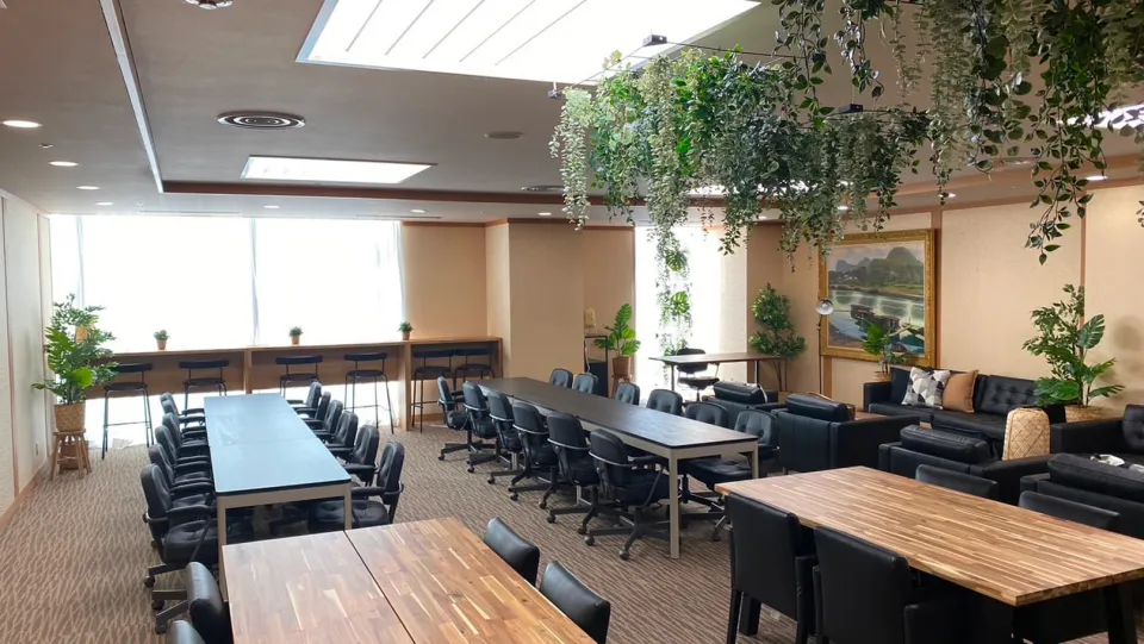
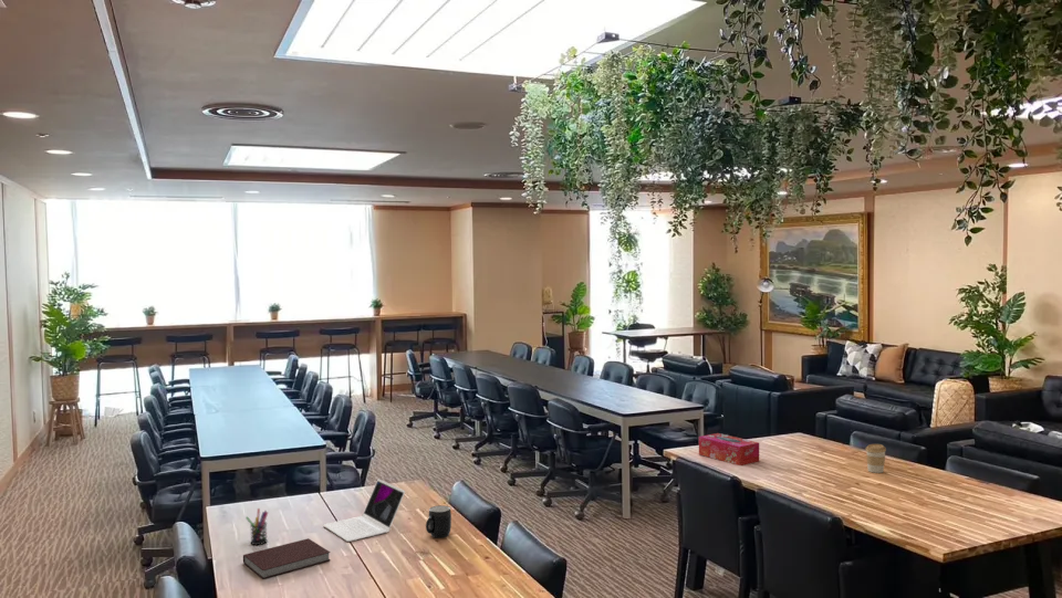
+ laptop (365, 507)
+ pen holder (257, 526)
+ mug (437, 523)
+ notebook (287, 557)
+ tissue box (728, 448)
+ coffee cup (875, 458)
